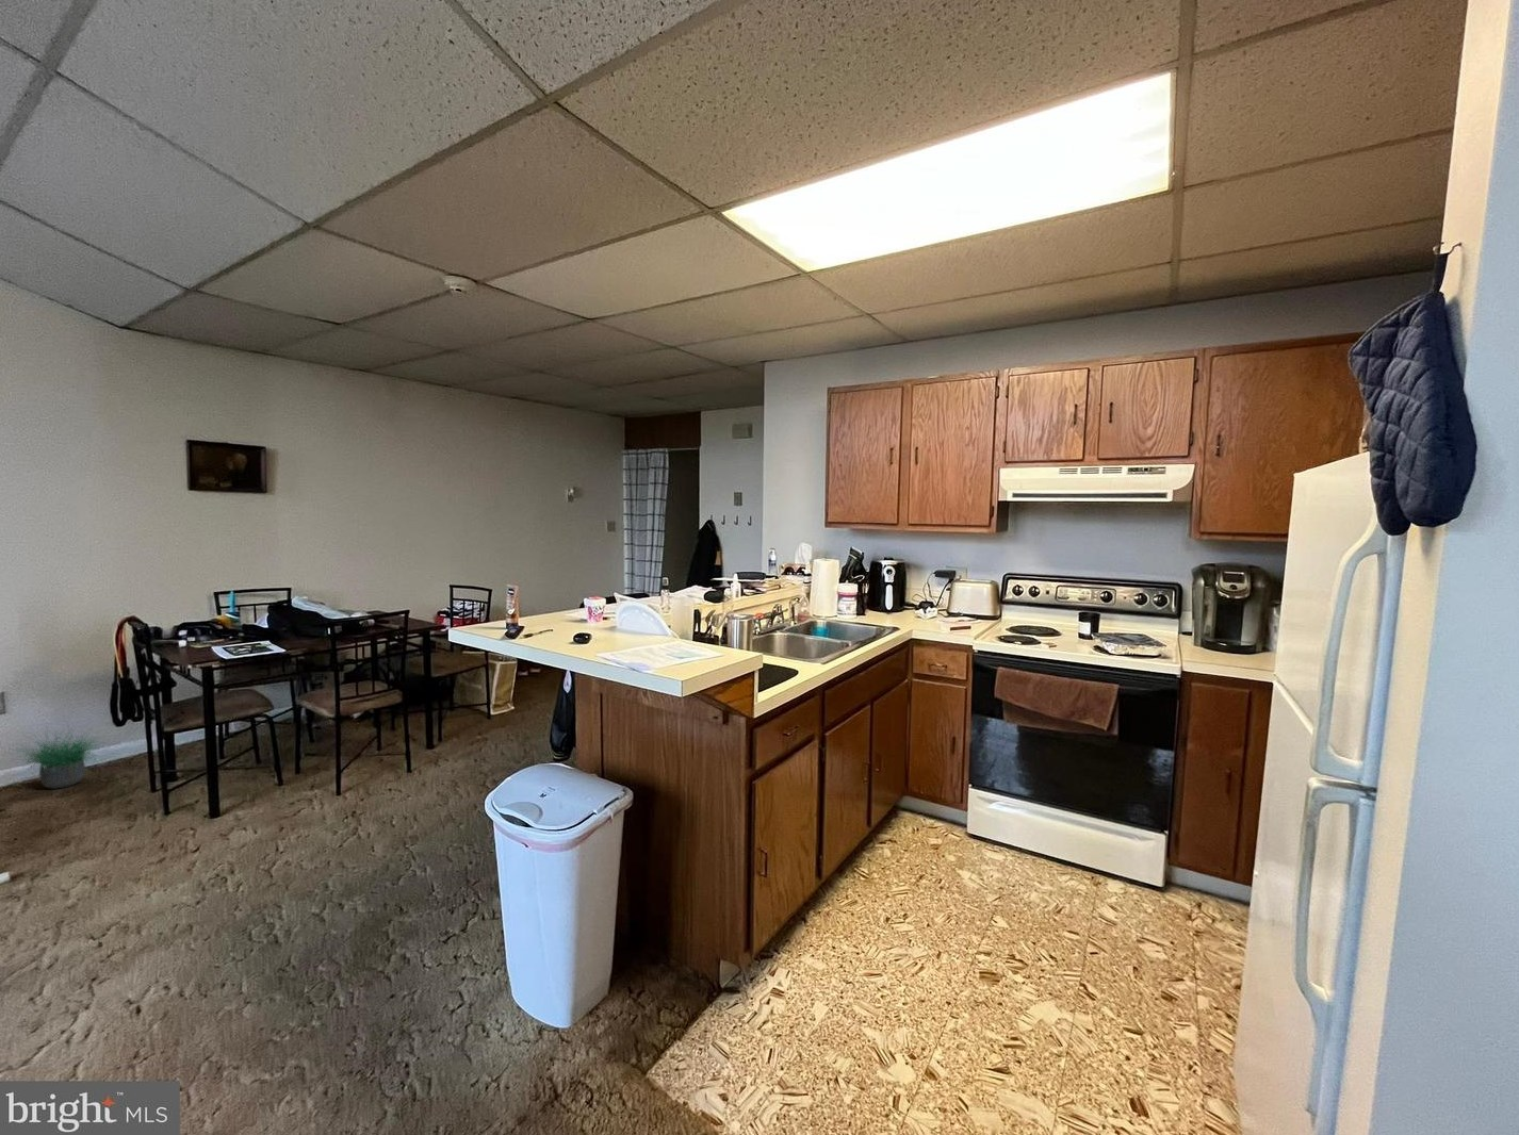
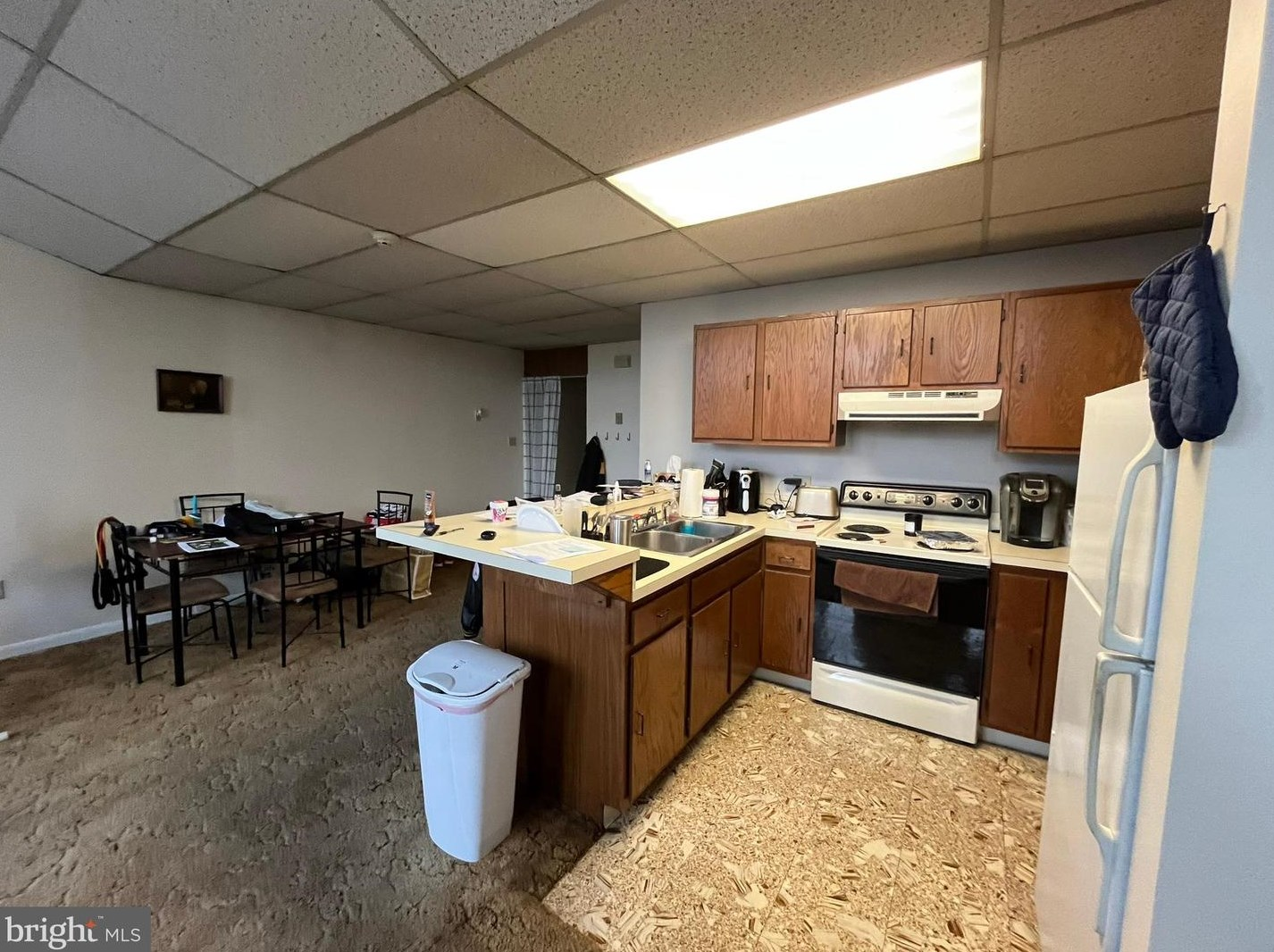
- potted plant (61, 751)
